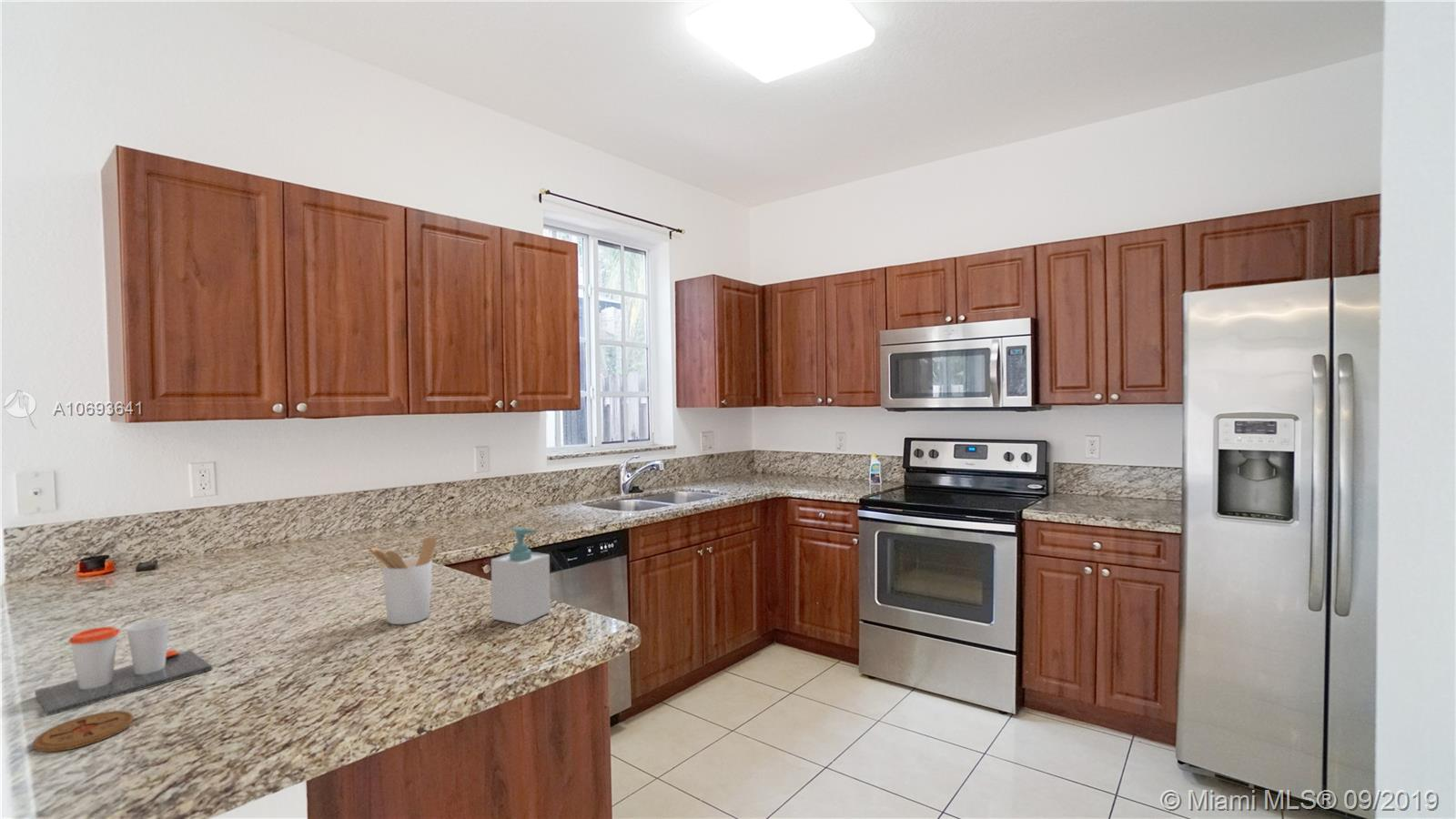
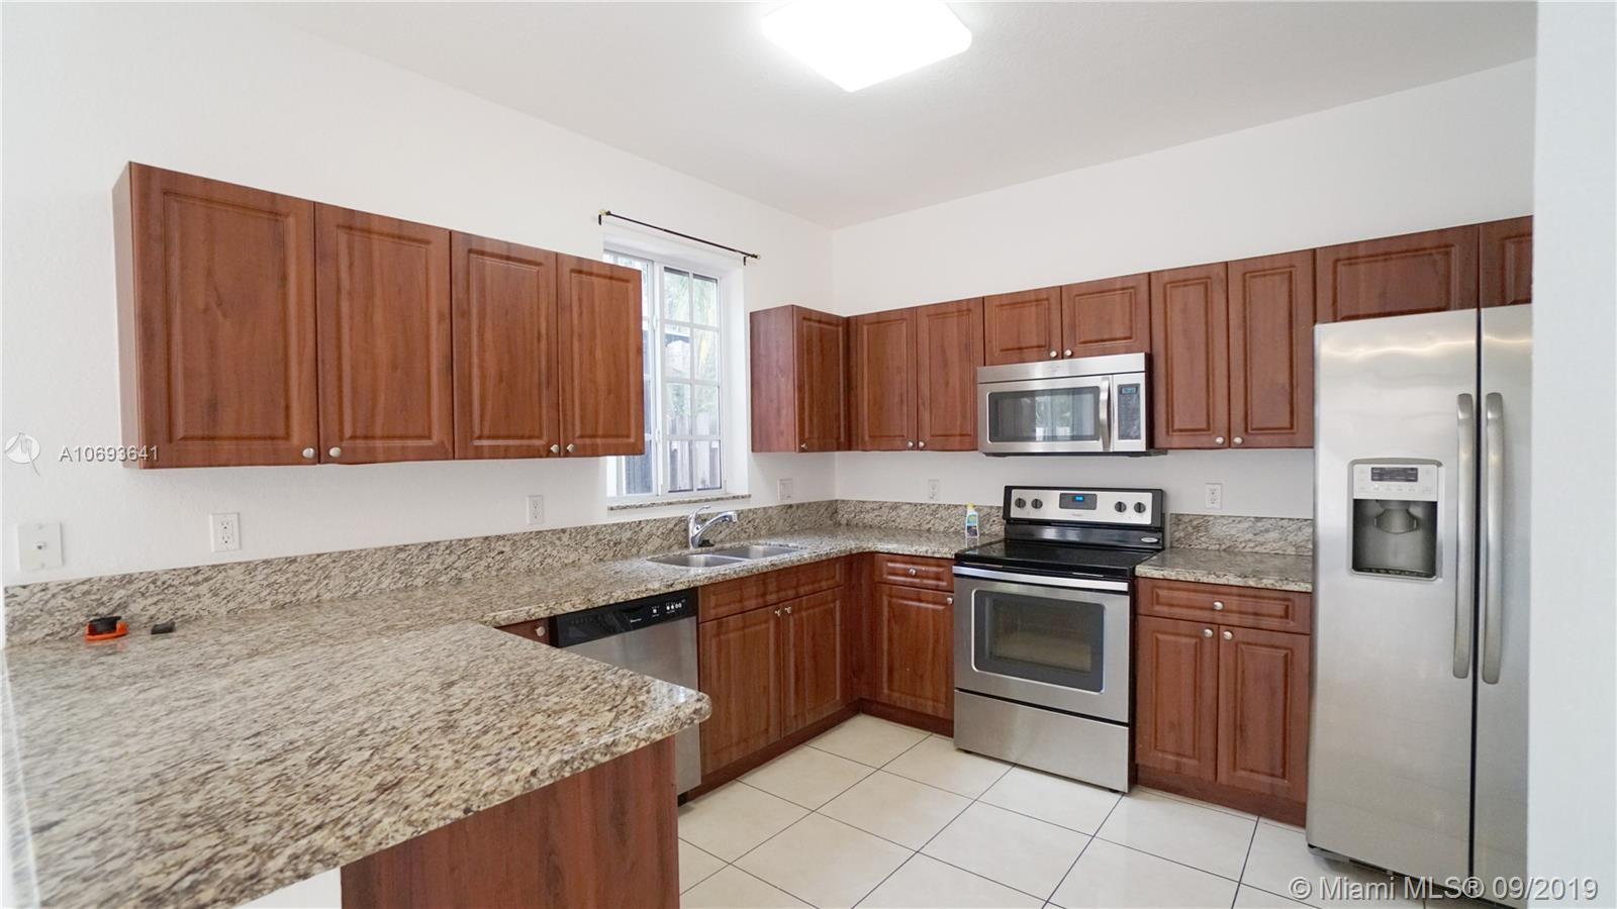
- coaster (85, 730)
- soap bottle (521, 571)
- utensil holder (400, 580)
- cup (130, 650)
